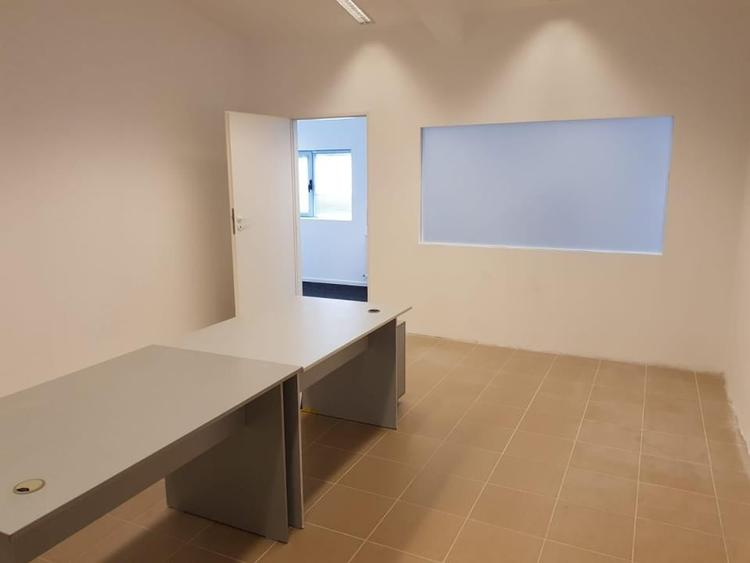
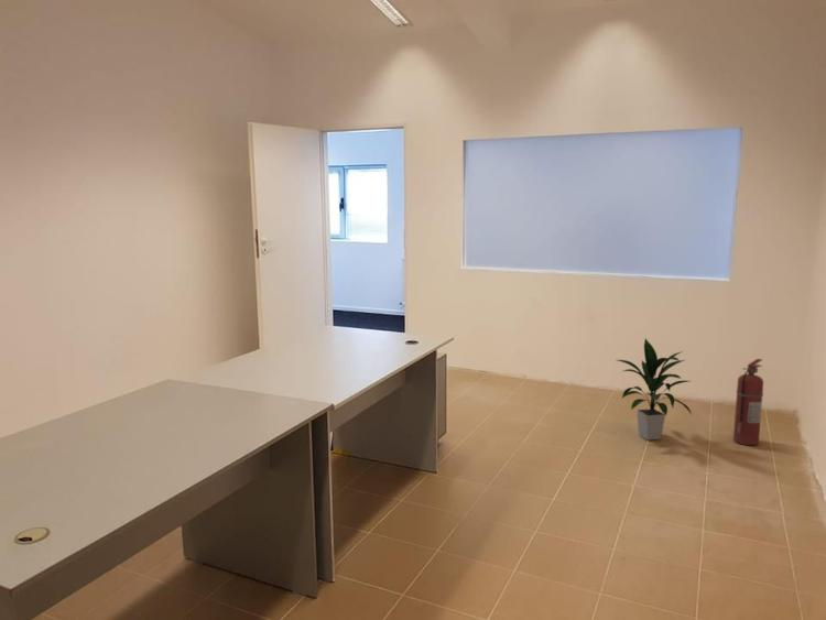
+ indoor plant (655, 390)
+ fire extinguisher (749, 401)
